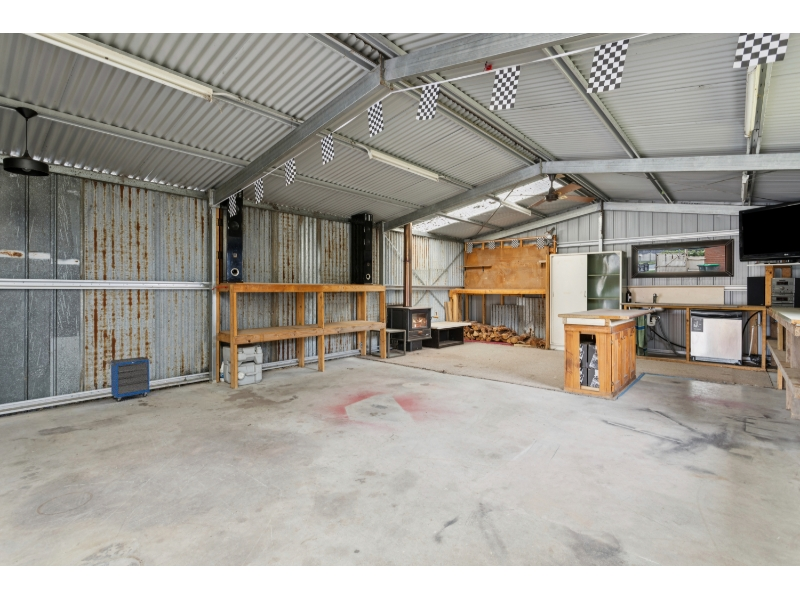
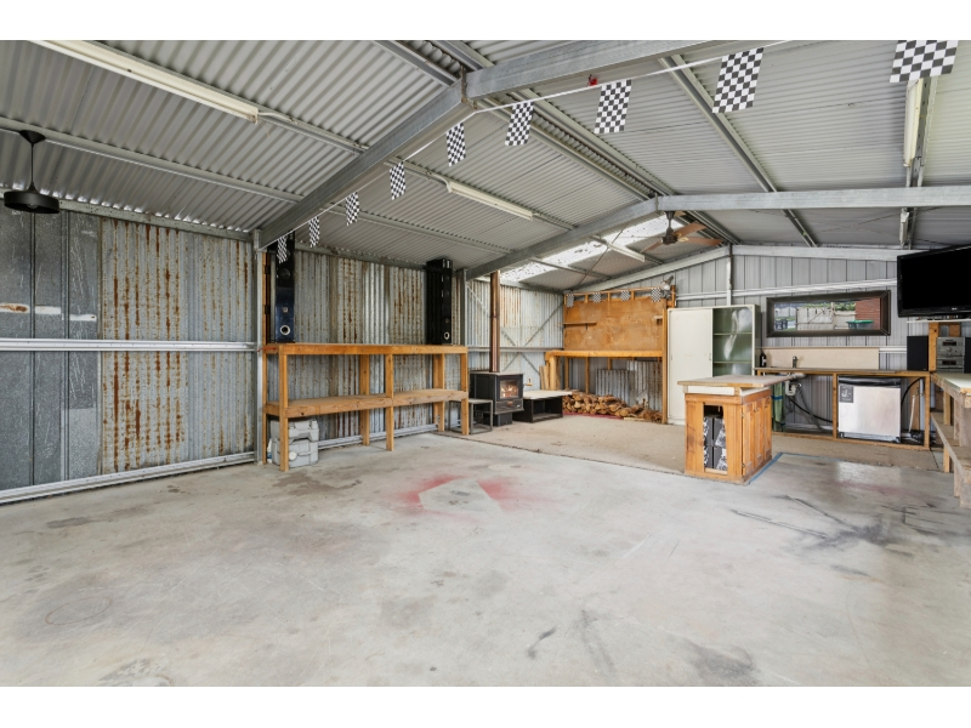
- cabinet (128, 378)
